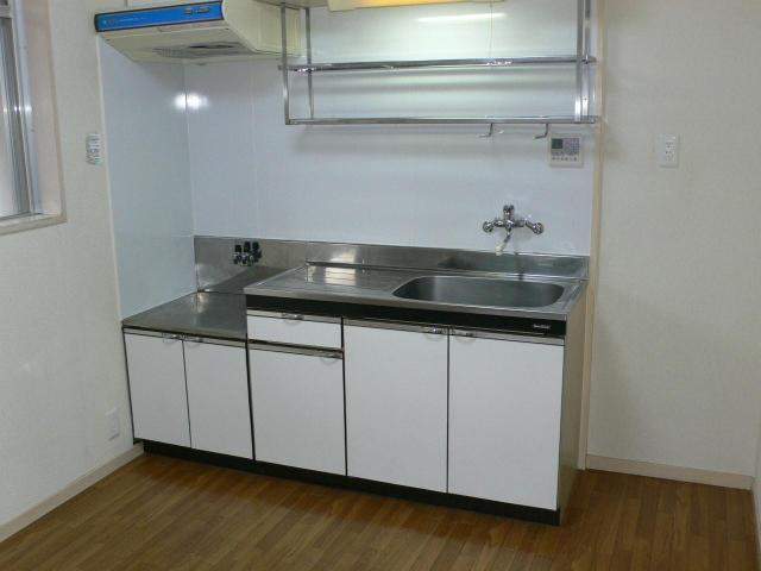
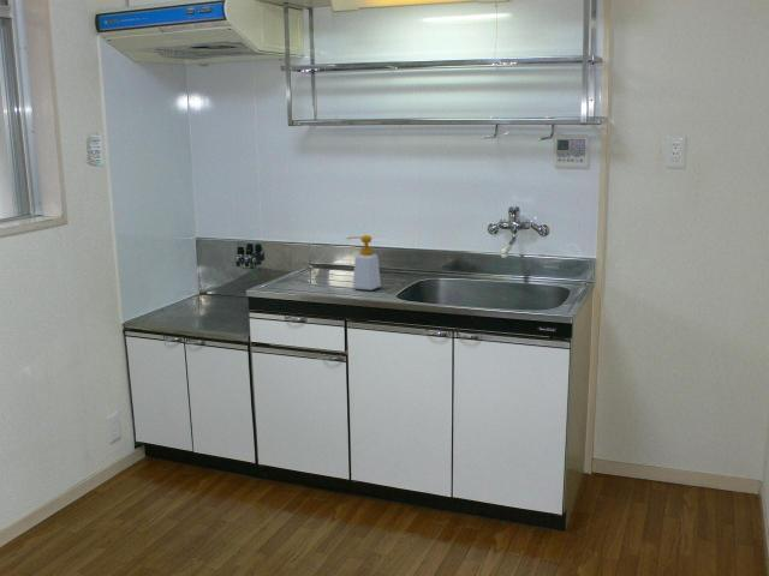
+ soap bottle (362, 262)
